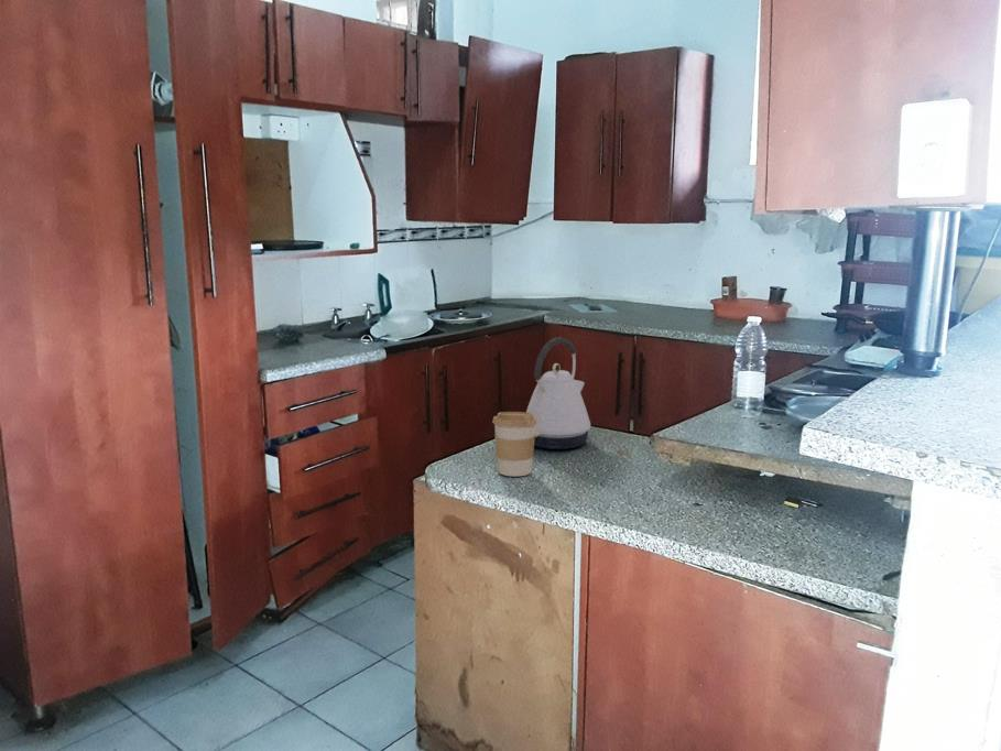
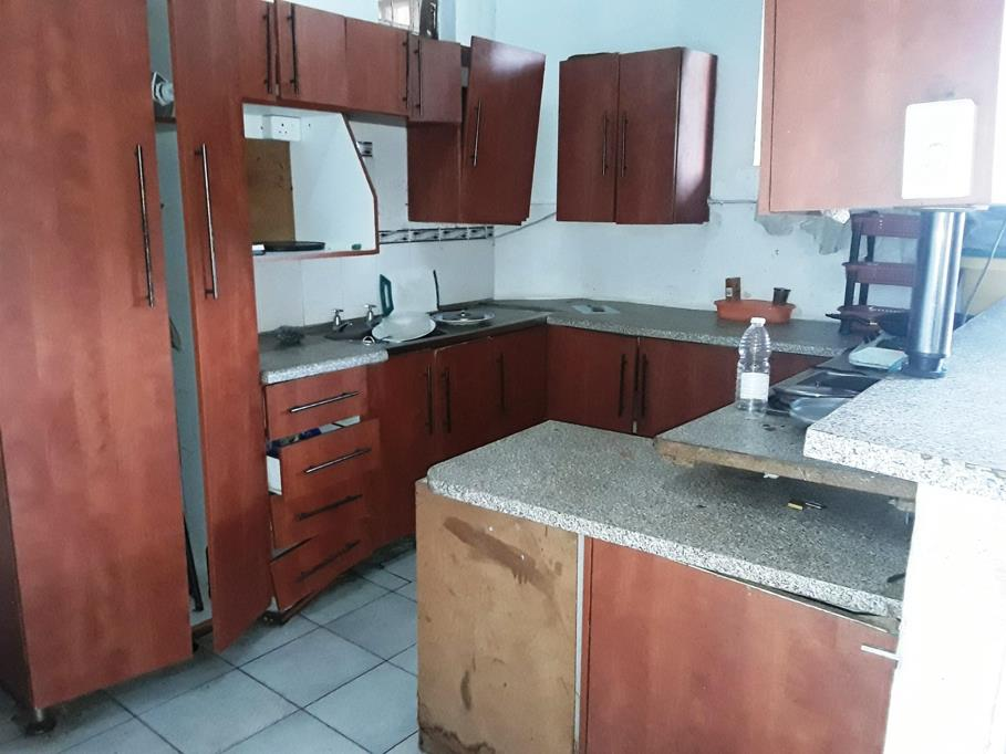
- coffee cup (514, 442)
- kettle (558, 390)
